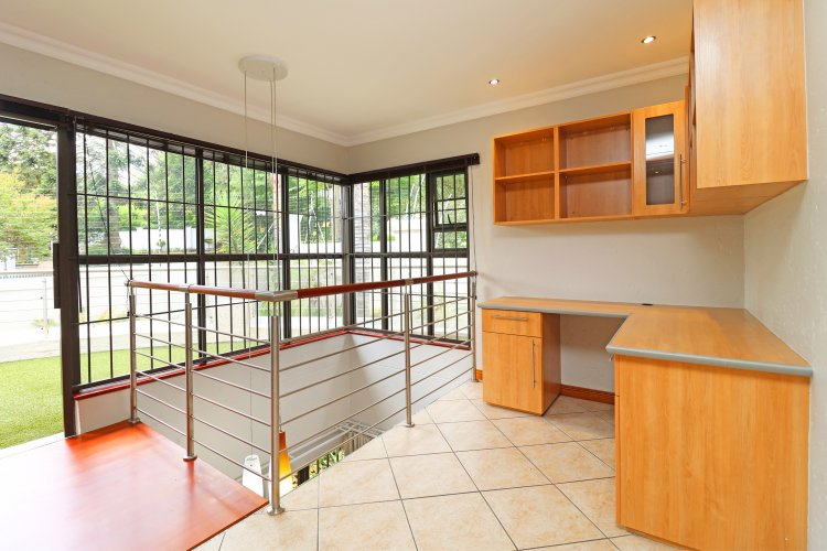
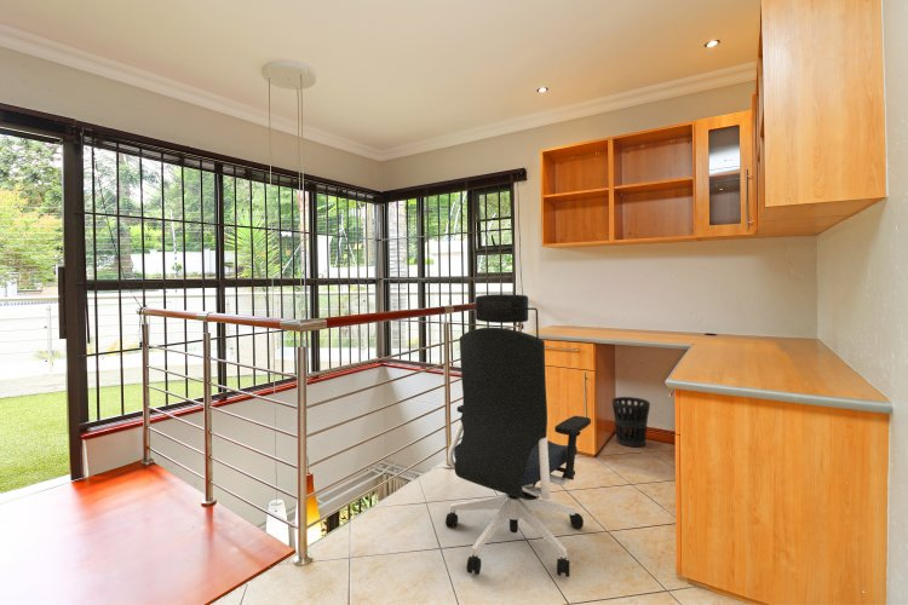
+ office chair (510, 416)
+ wastebasket (631, 421)
